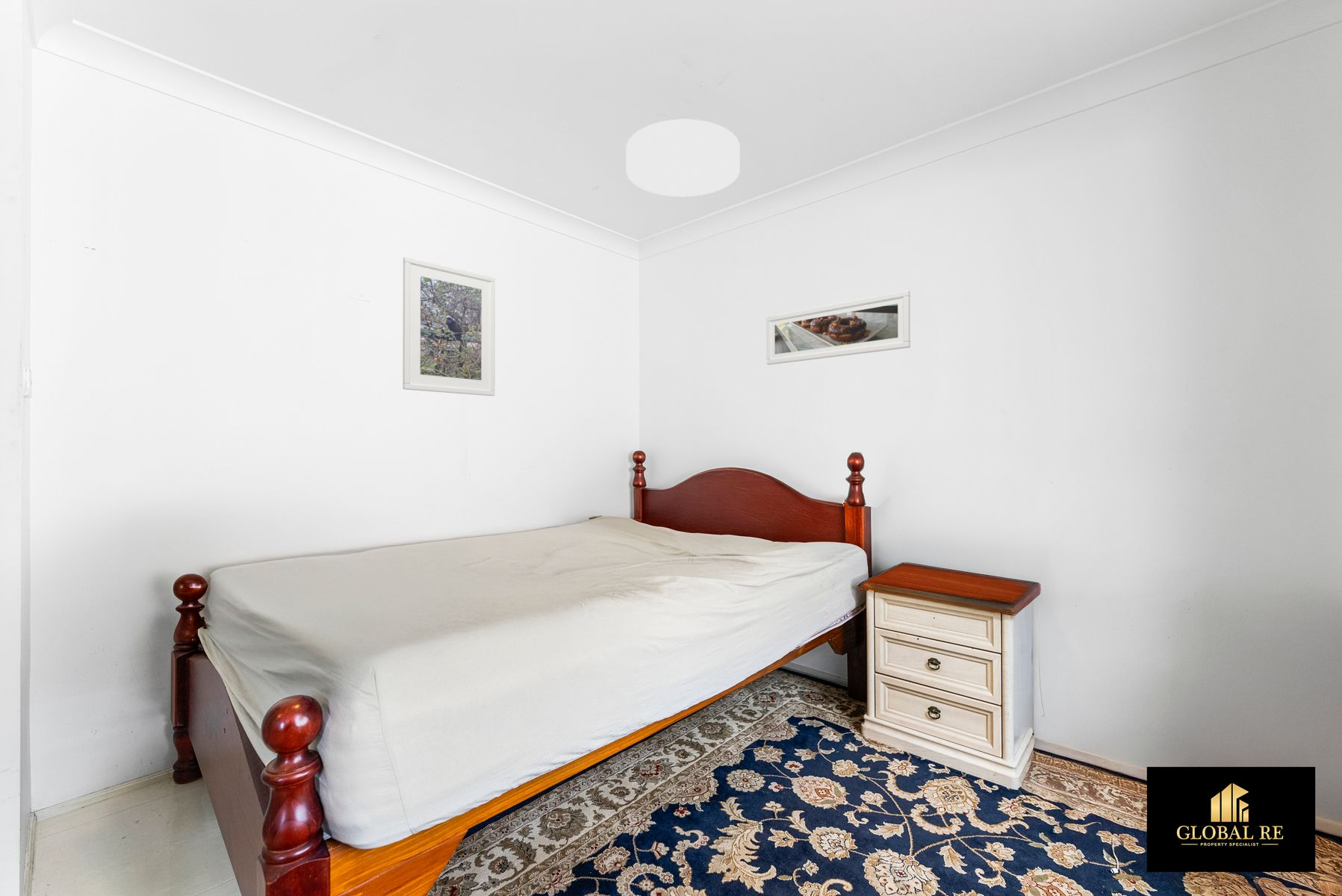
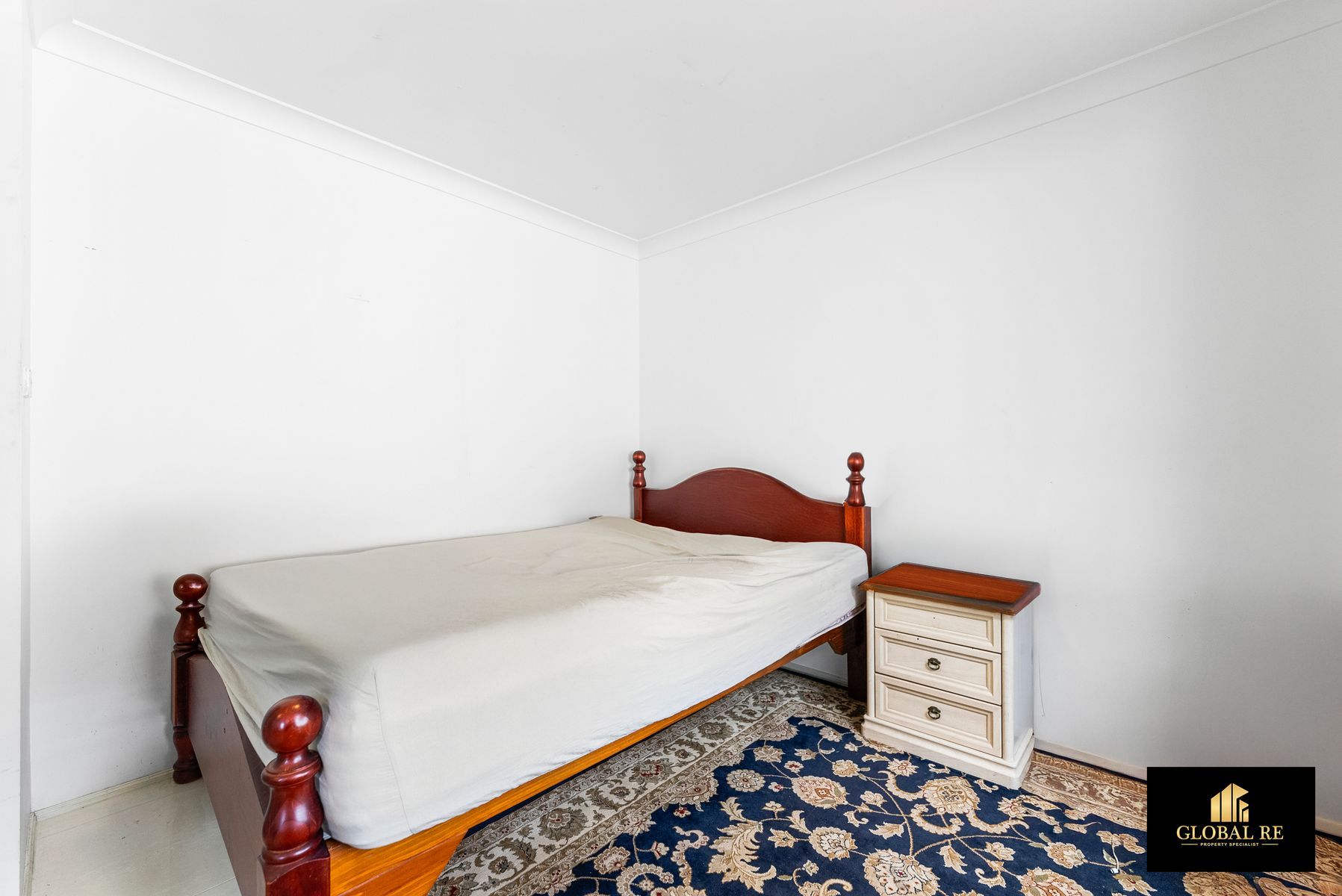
- ceiling light (683, 161)
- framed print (832, 331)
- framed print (451, 330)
